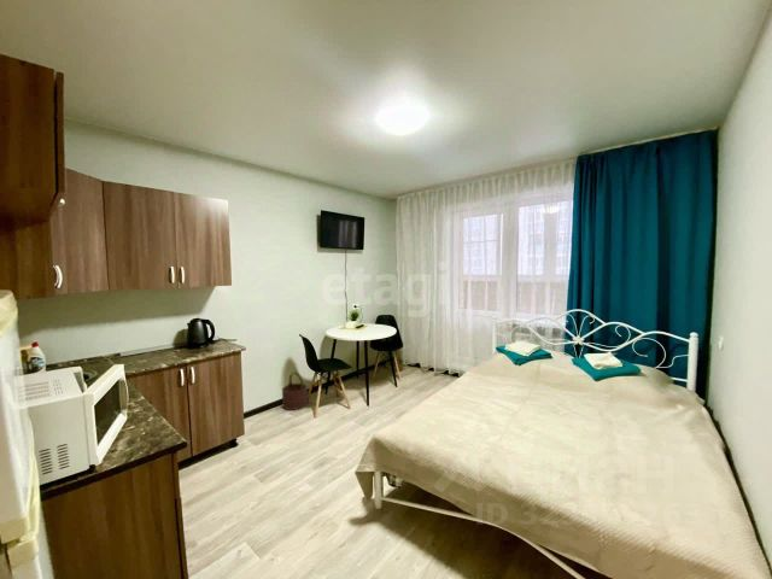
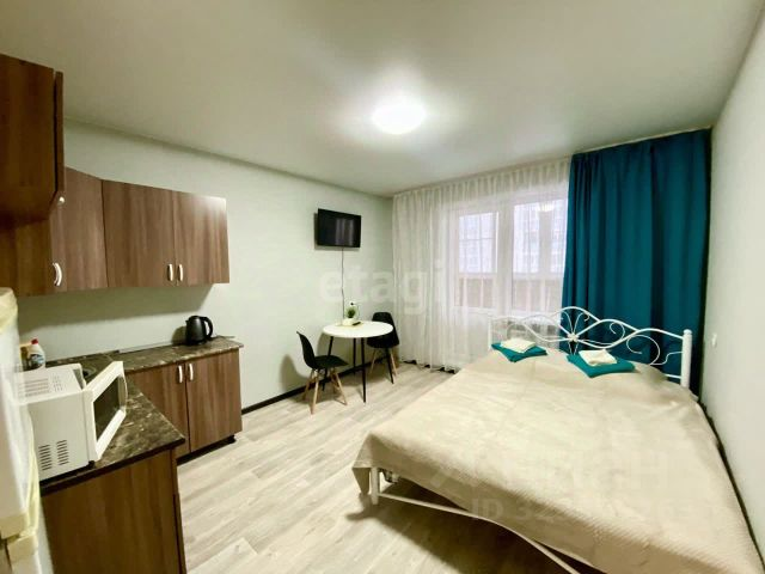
- wooden bucket (294, 388)
